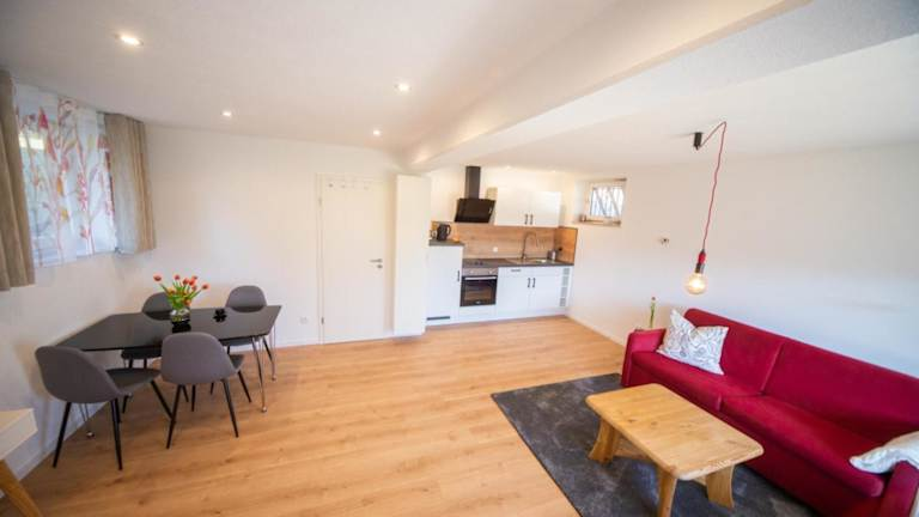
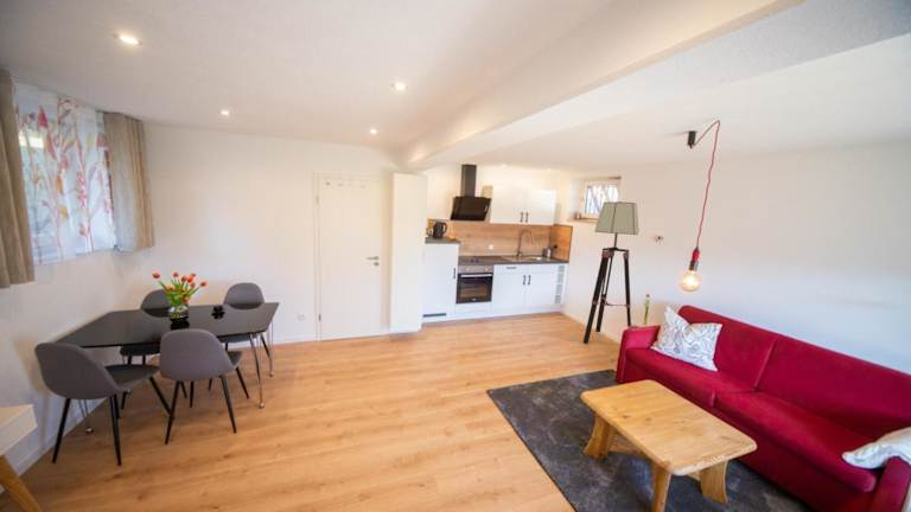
+ floor lamp (609, 273)
